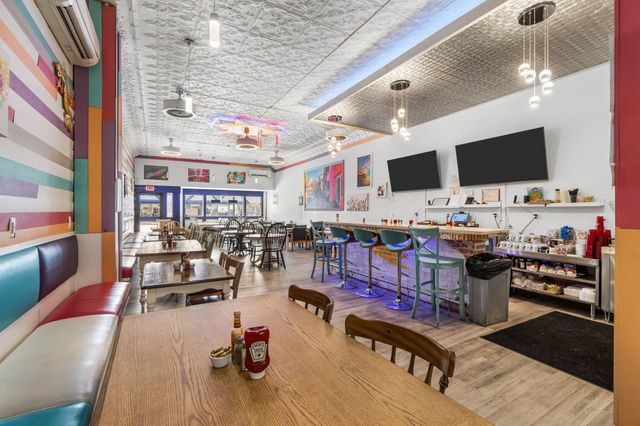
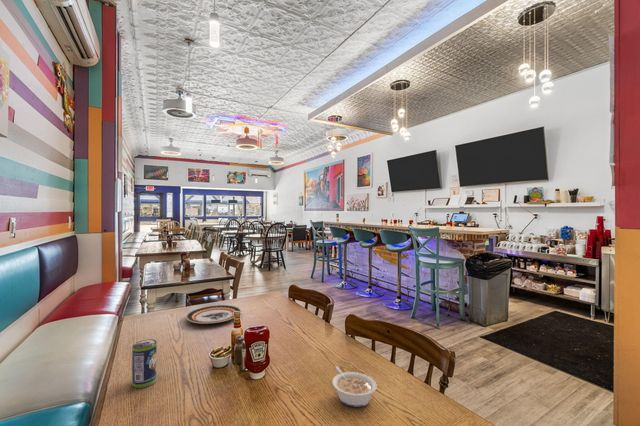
+ plate (214, 315)
+ beverage can (144, 362)
+ legume (352, 388)
